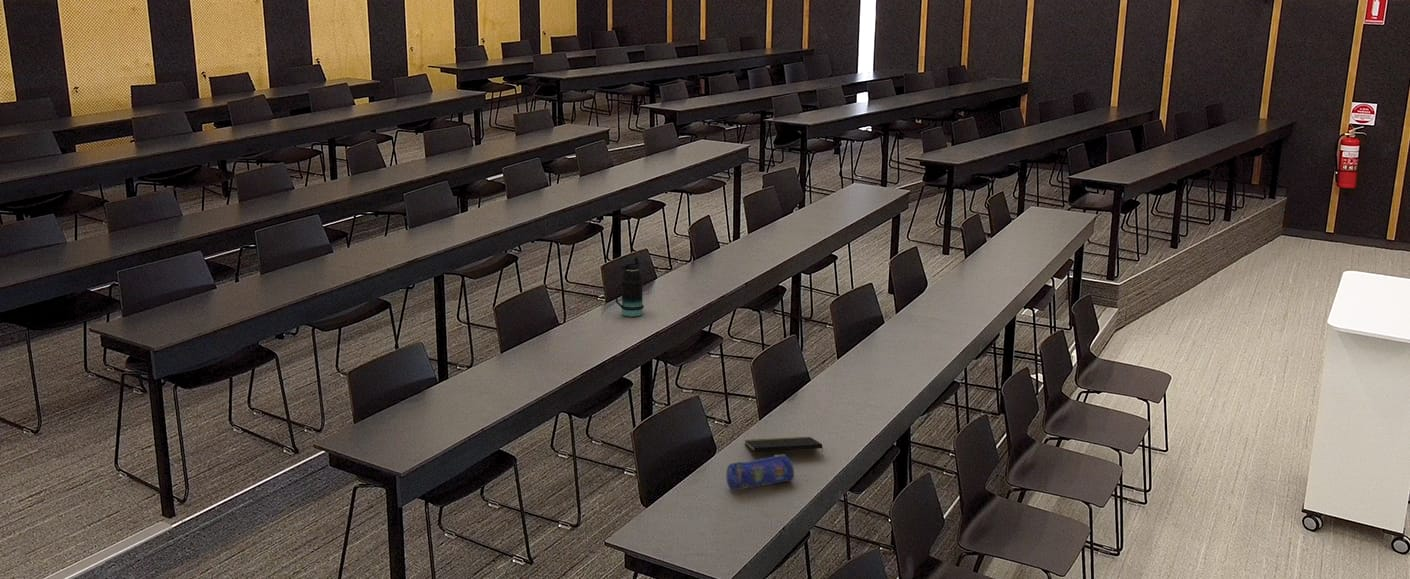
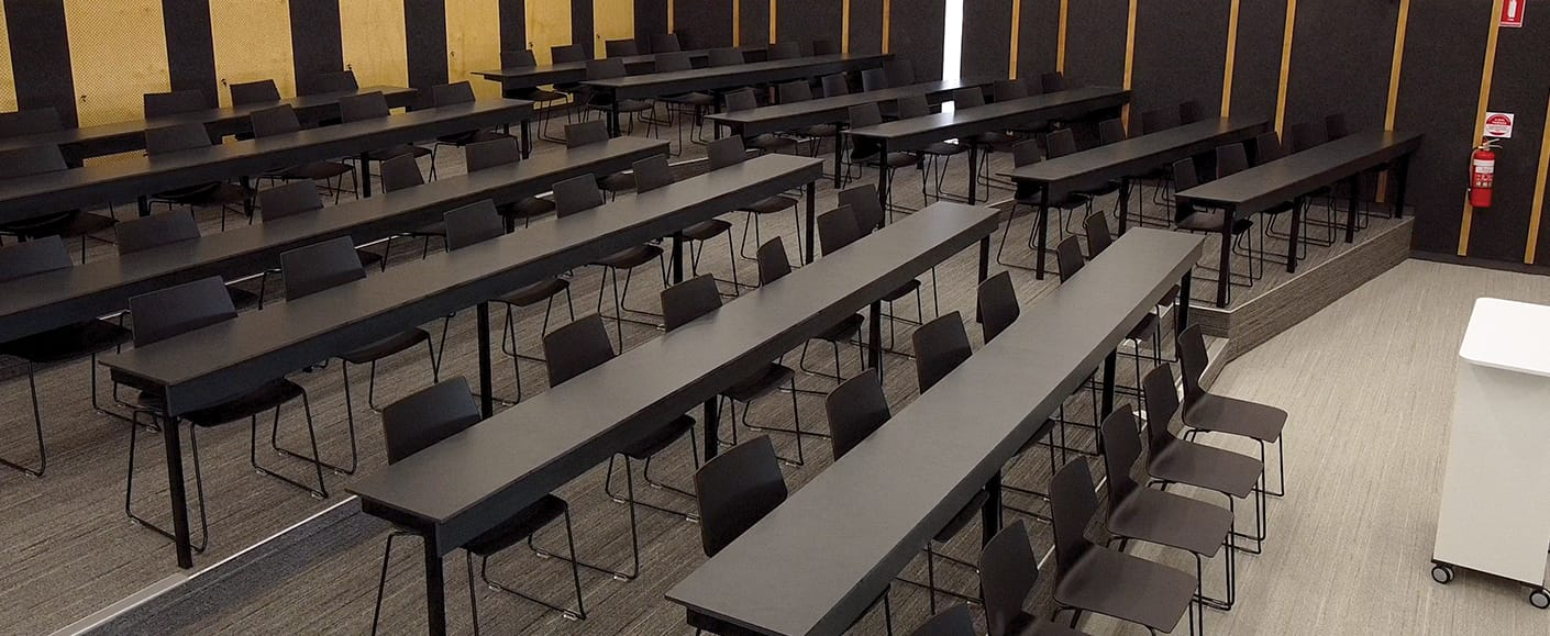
- notepad (782, 444)
- pencil case (760, 471)
- bottle (628, 286)
